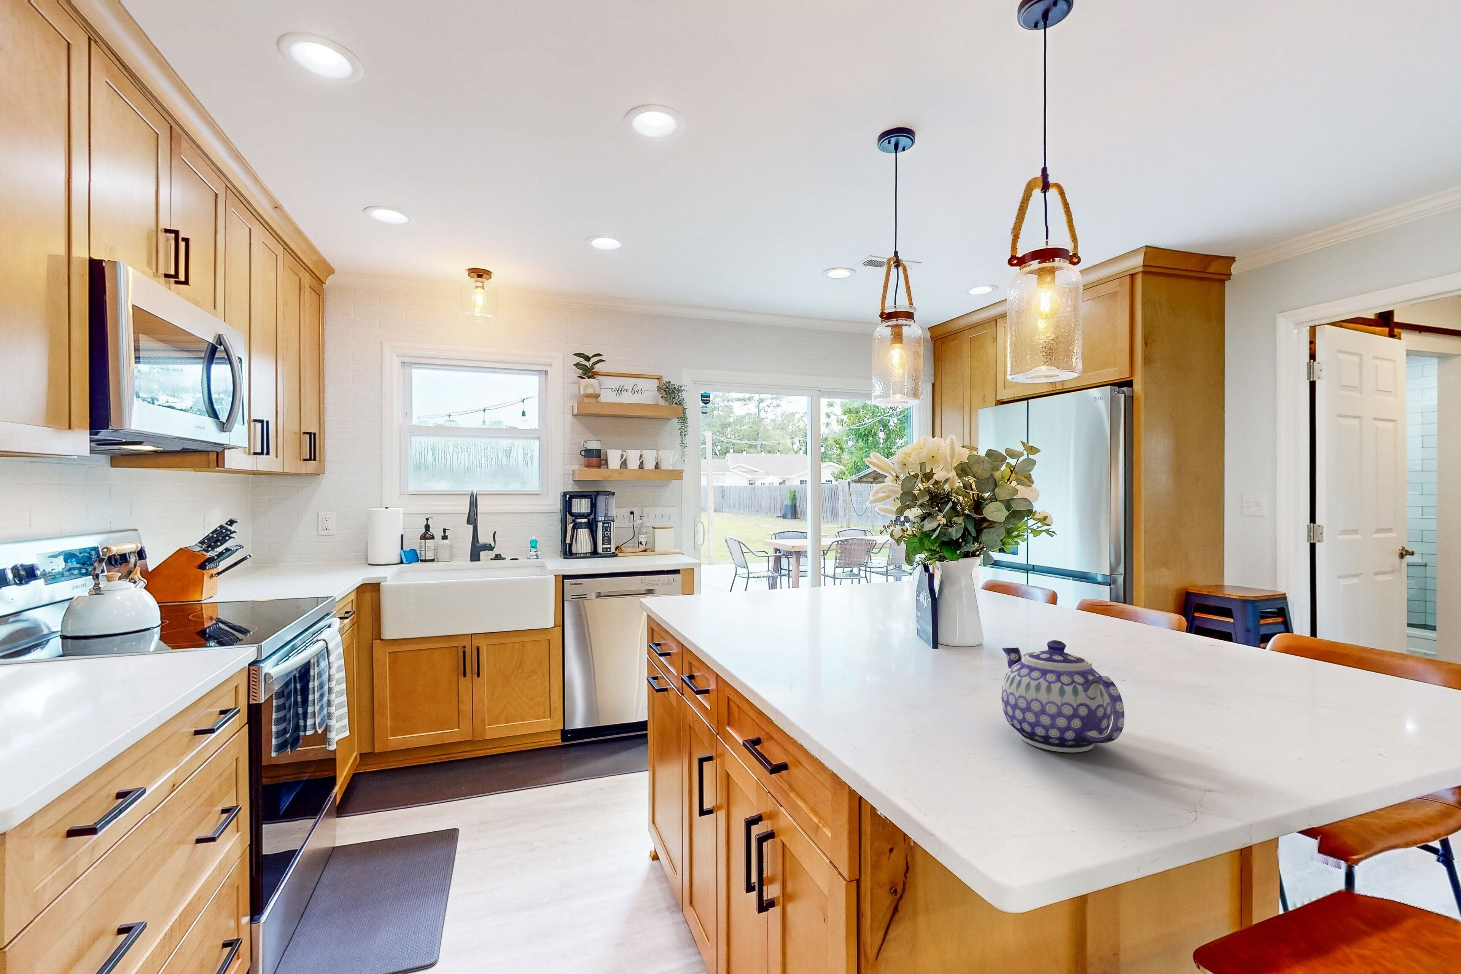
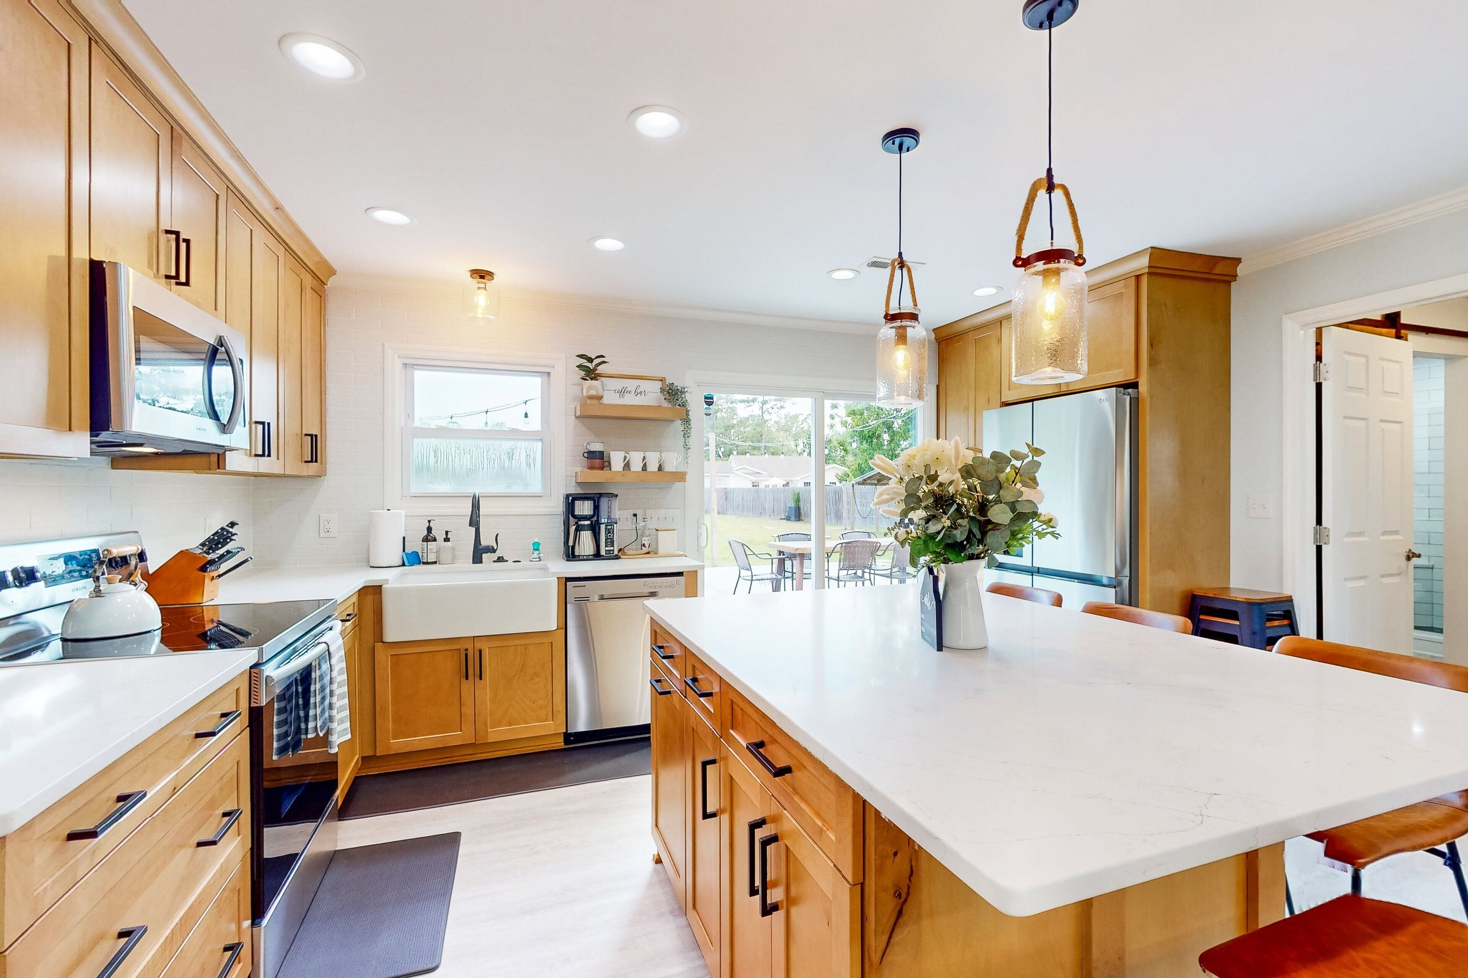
- teapot (1056, 690)
